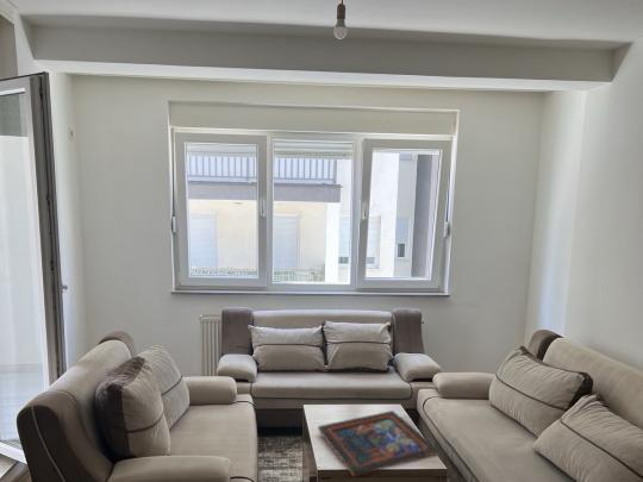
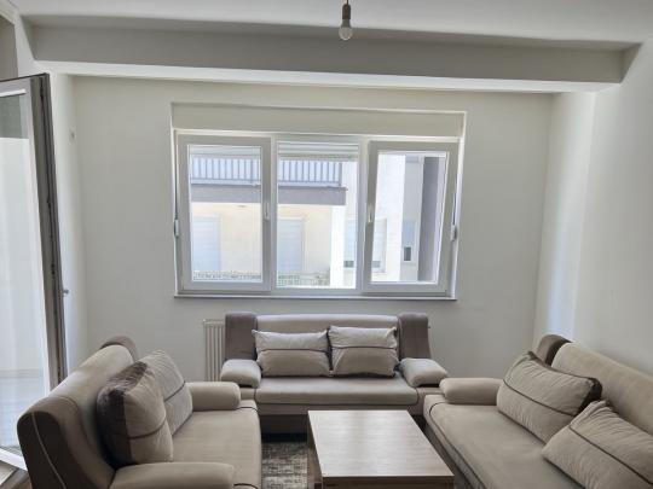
- religious icon (375, 439)
